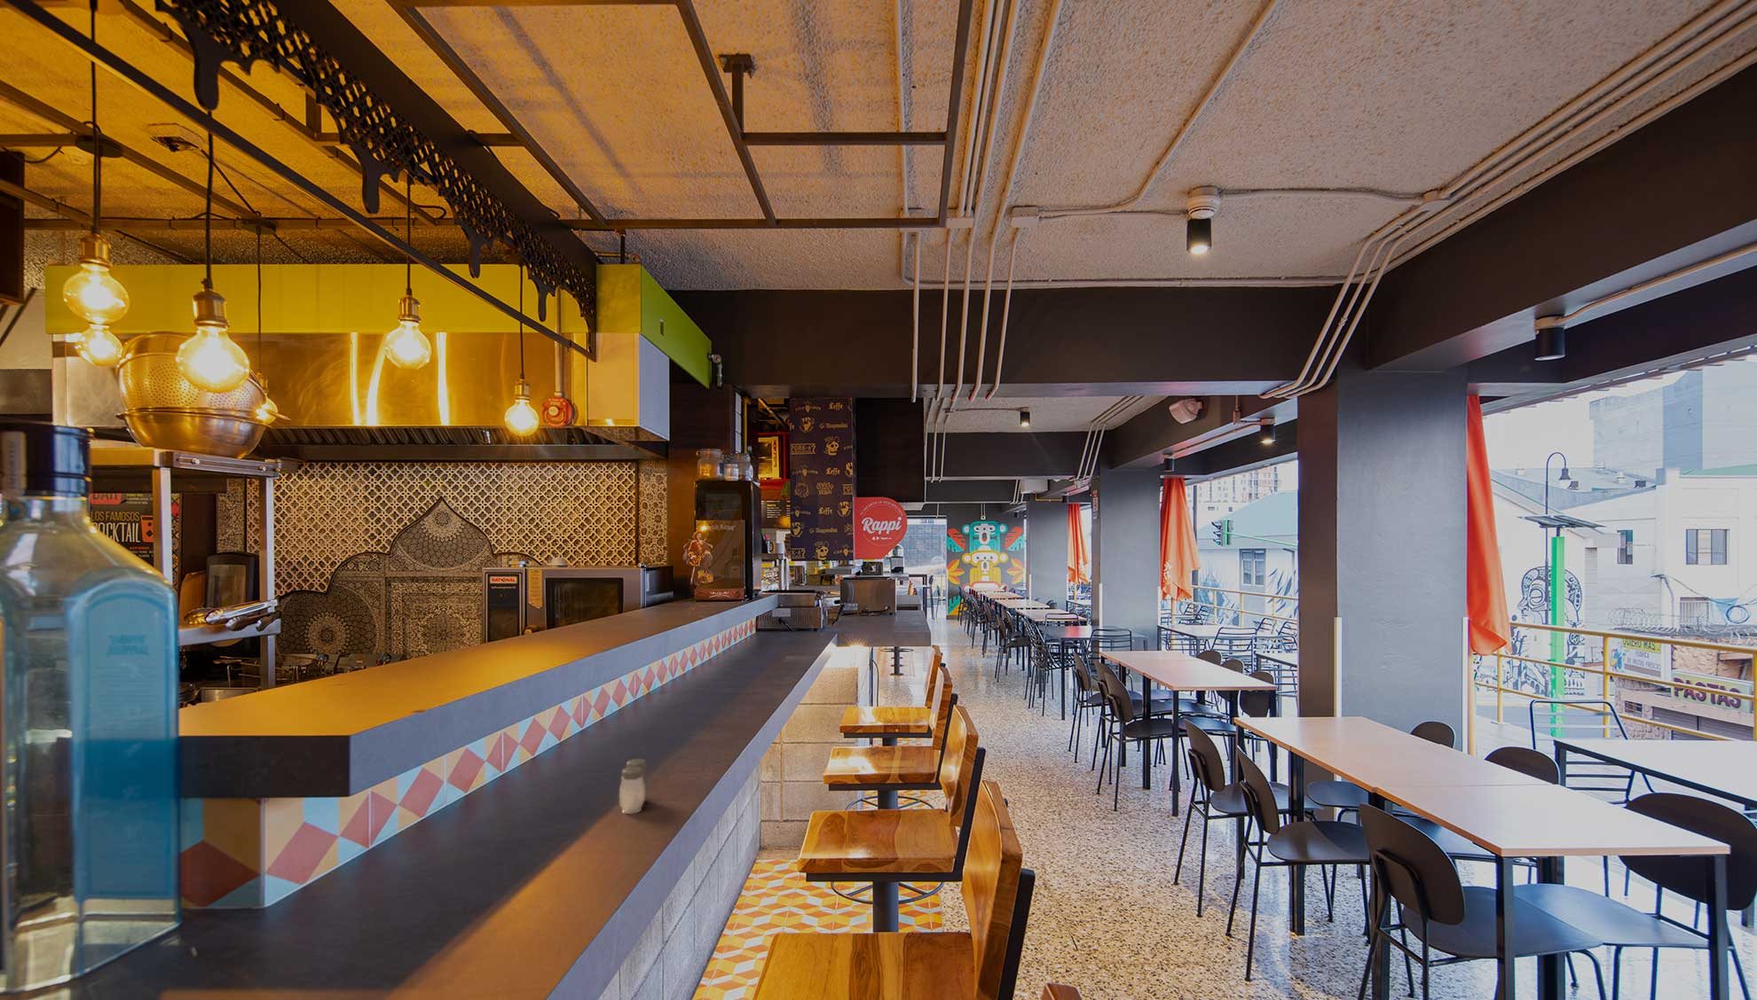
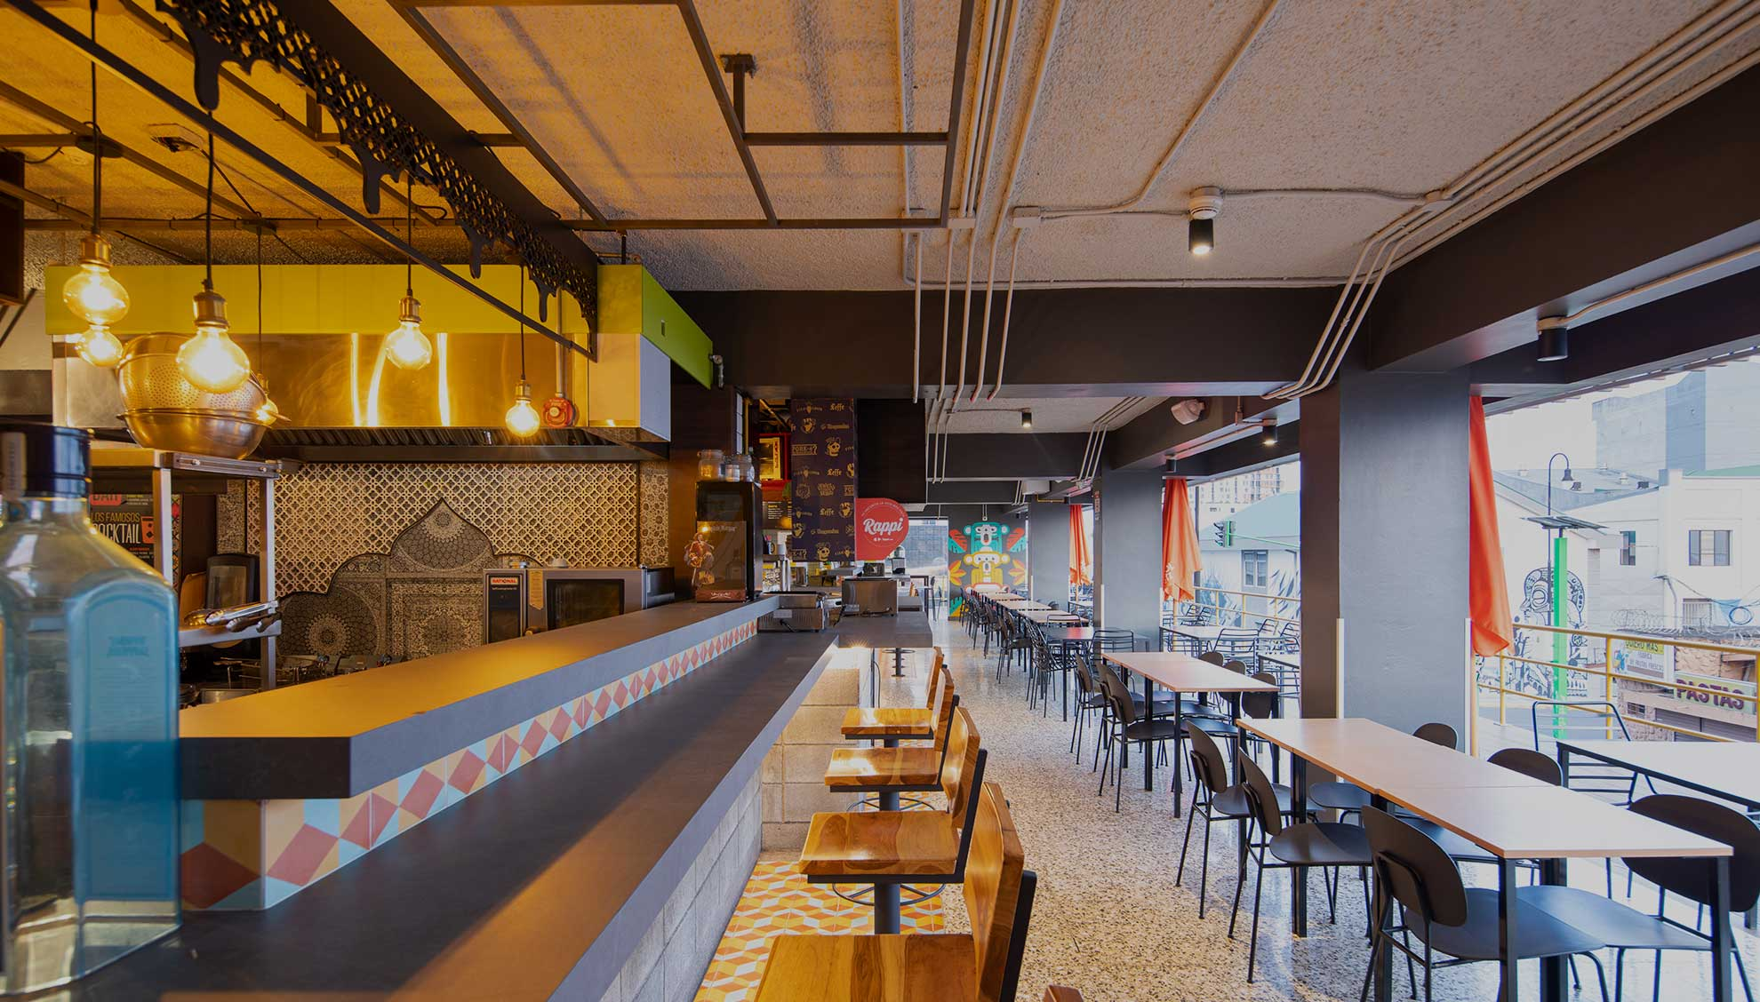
- salt and pepper shaker (634, 784)
